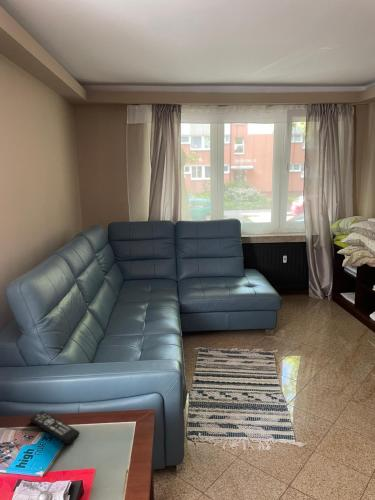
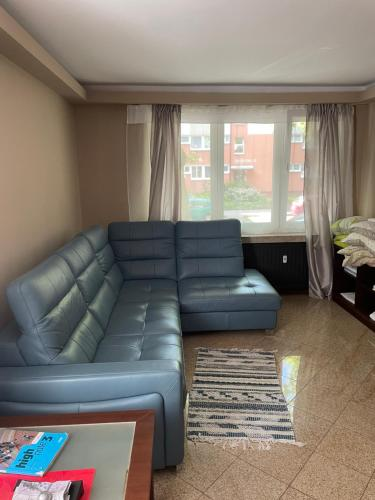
- remote control (54, 426)
